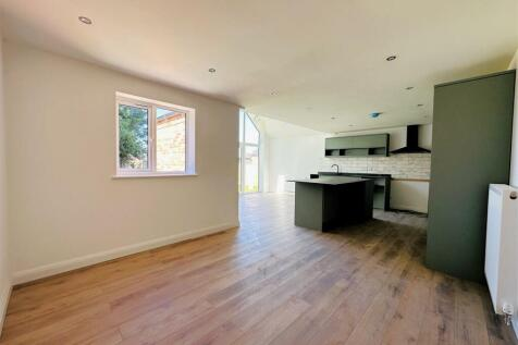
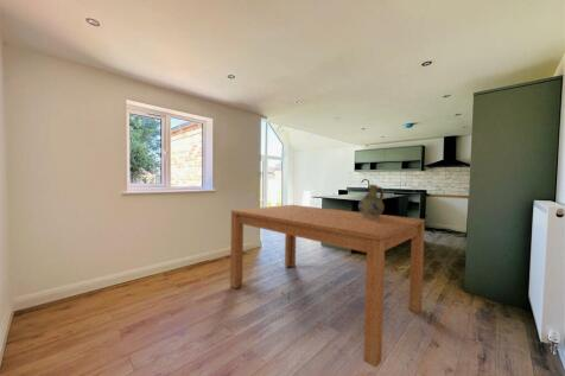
+ ceramic jug (370, 200)
+ dining table (323, 242)
